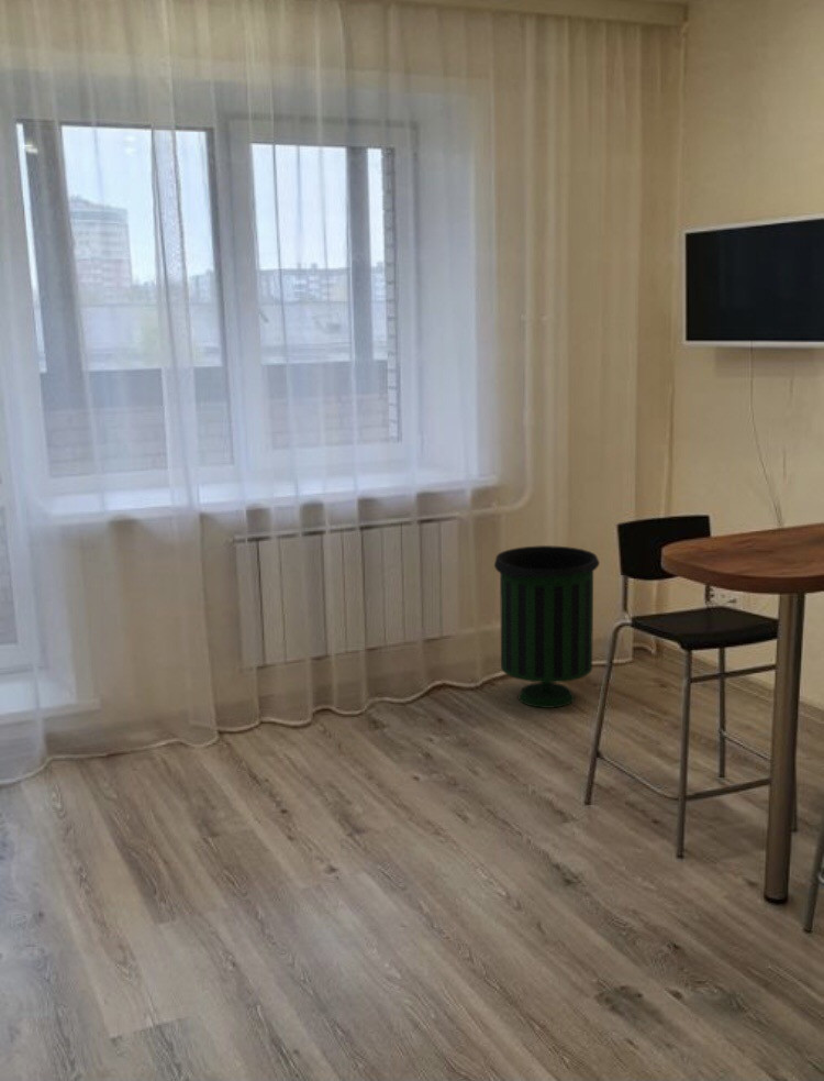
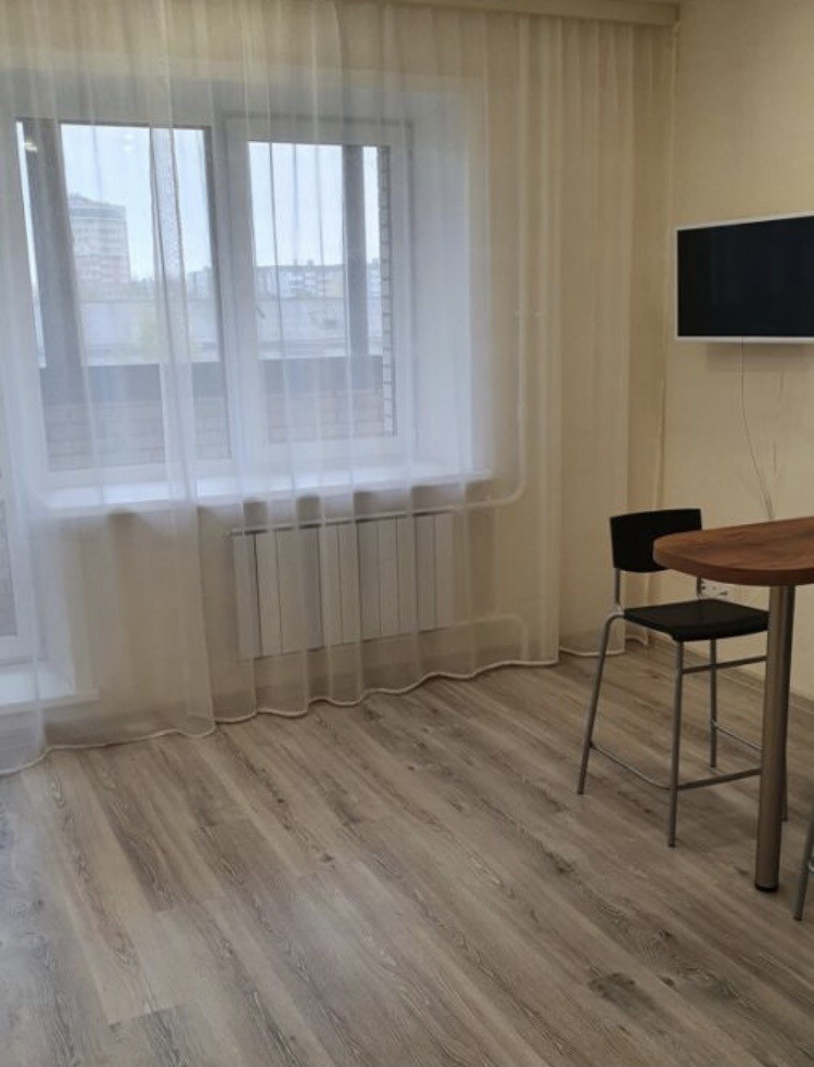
- trash can (546, 628)
